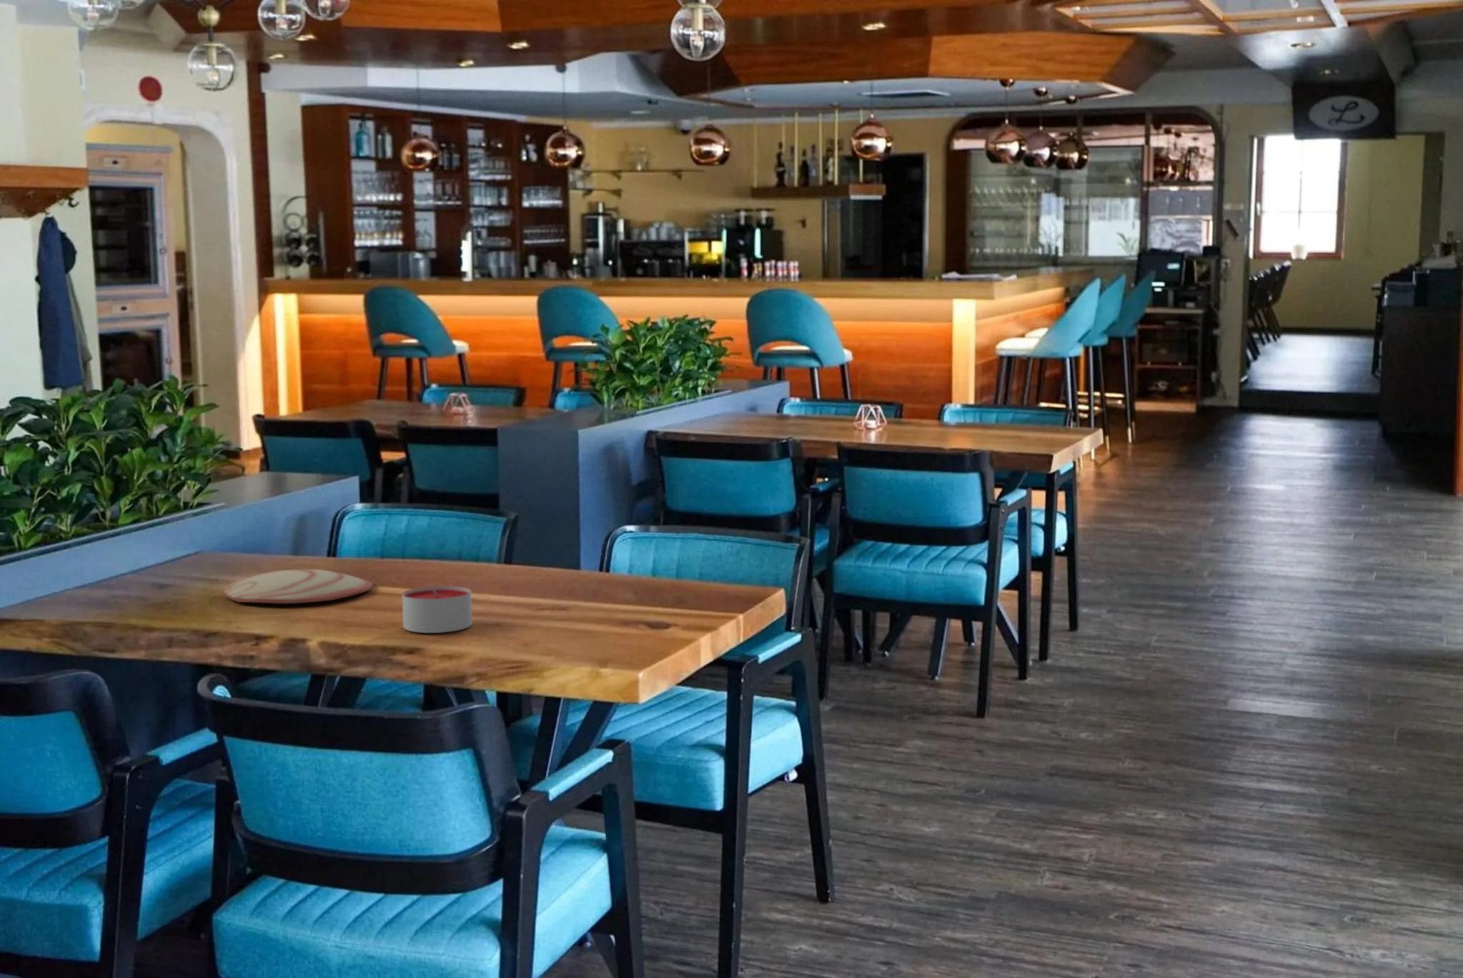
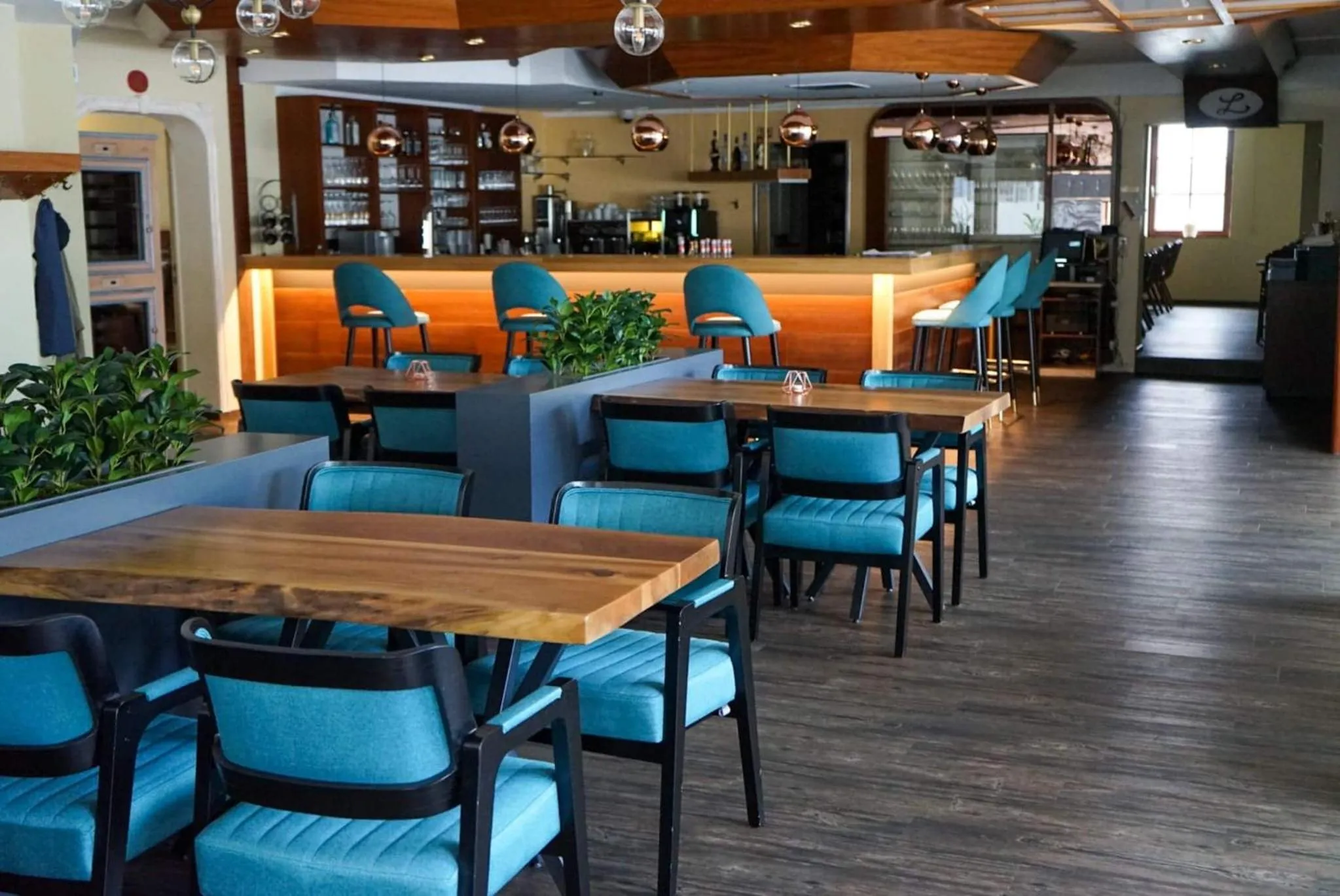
- plate (299, 582)
- candle (437, 607)
